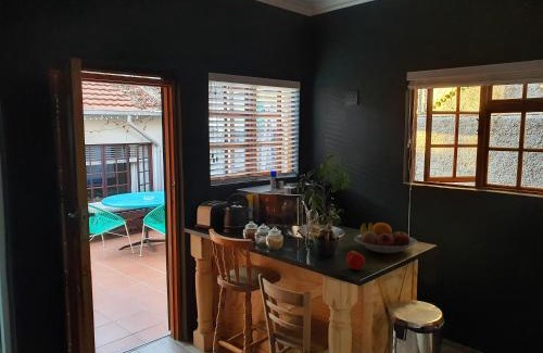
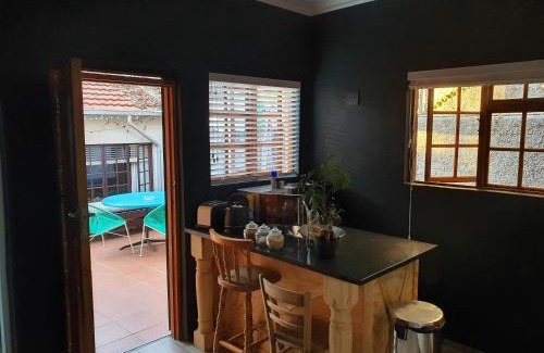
- fruit (355, 259)
- fruit bowl (384, 237)
